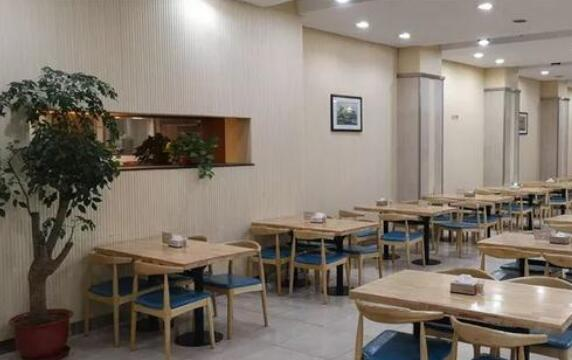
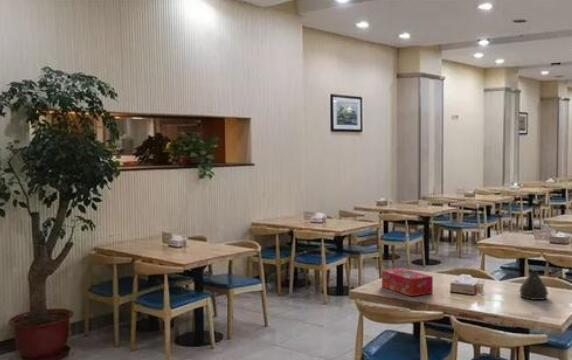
+ teapot (533, 285)
+ tissue box (406, 281)
